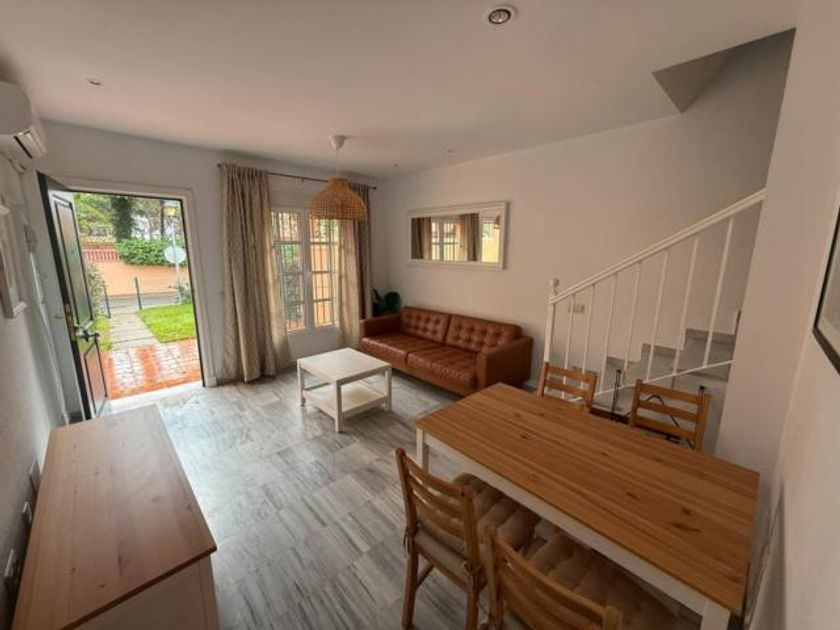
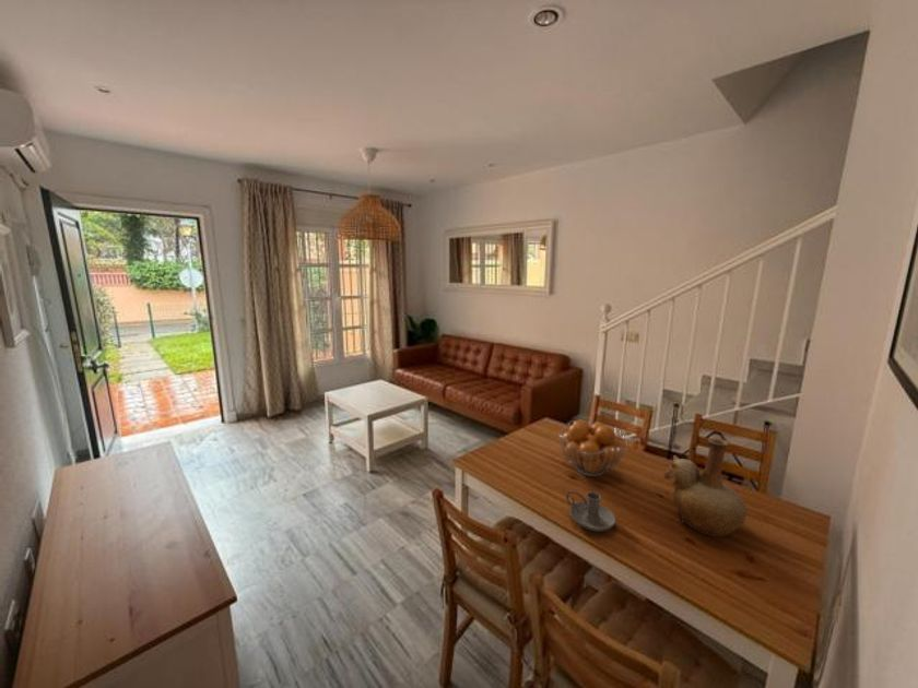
+ fruit basket (591, 447)
+ vase (704, 481)
+ candle holder (588, 506)
